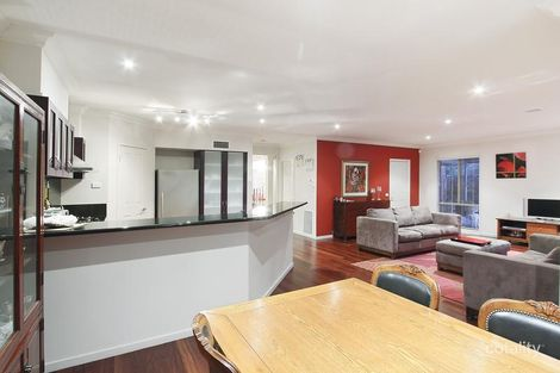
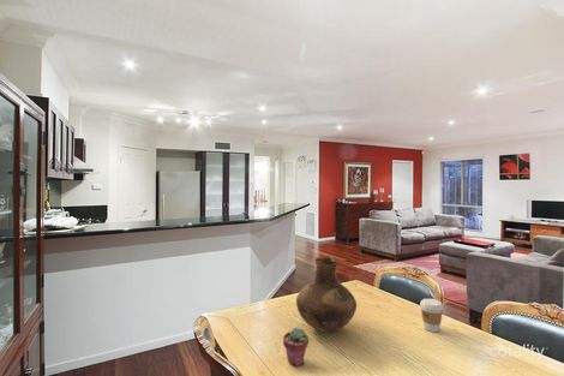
+ vase (325, 293)
+ coffee cup (431, 314)
+ potted succulent (295, 344)
